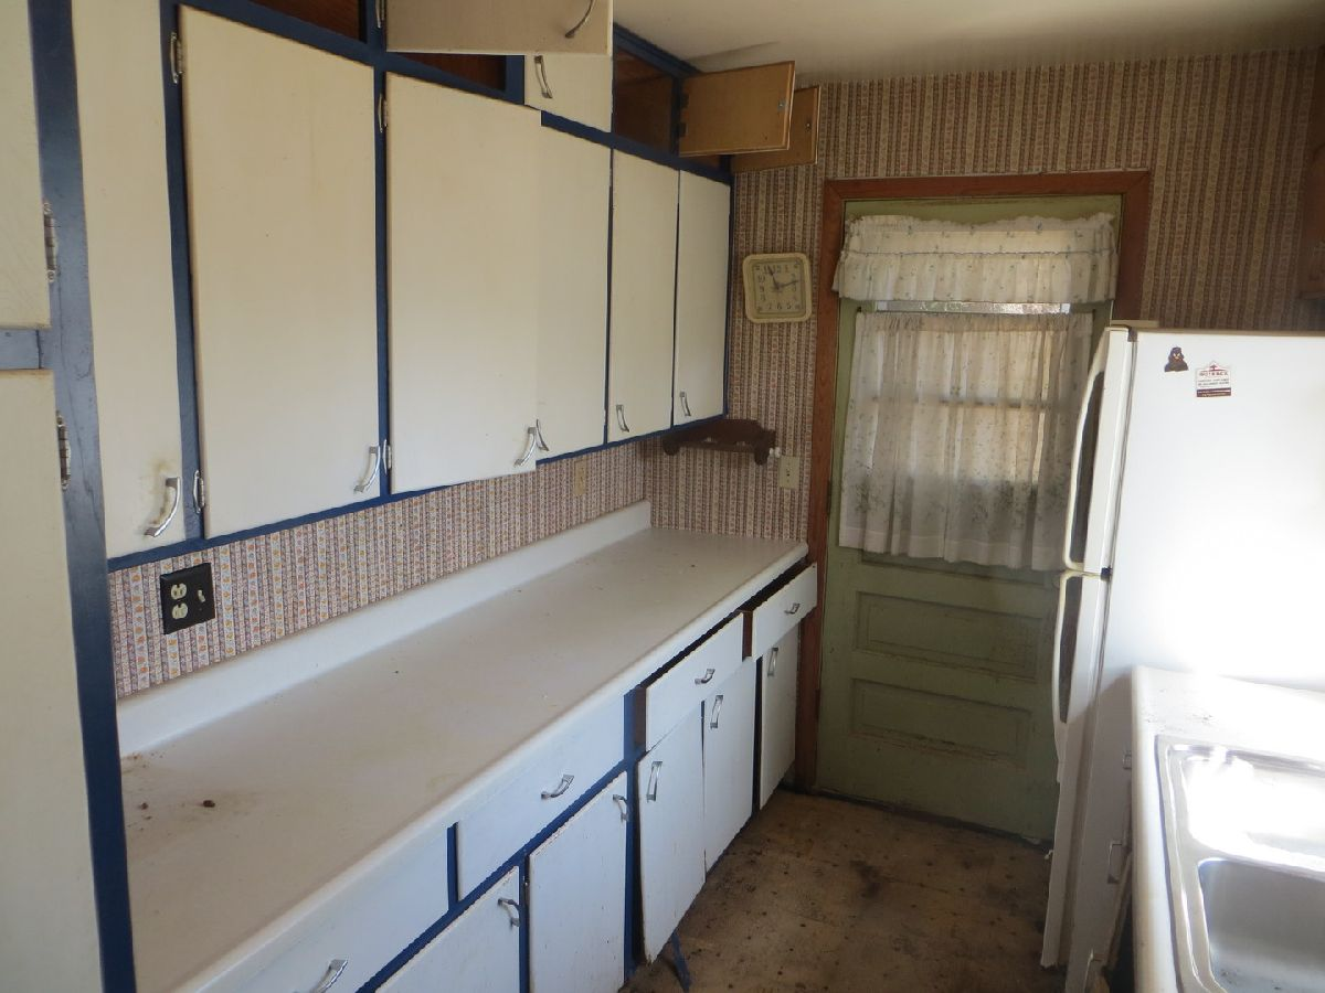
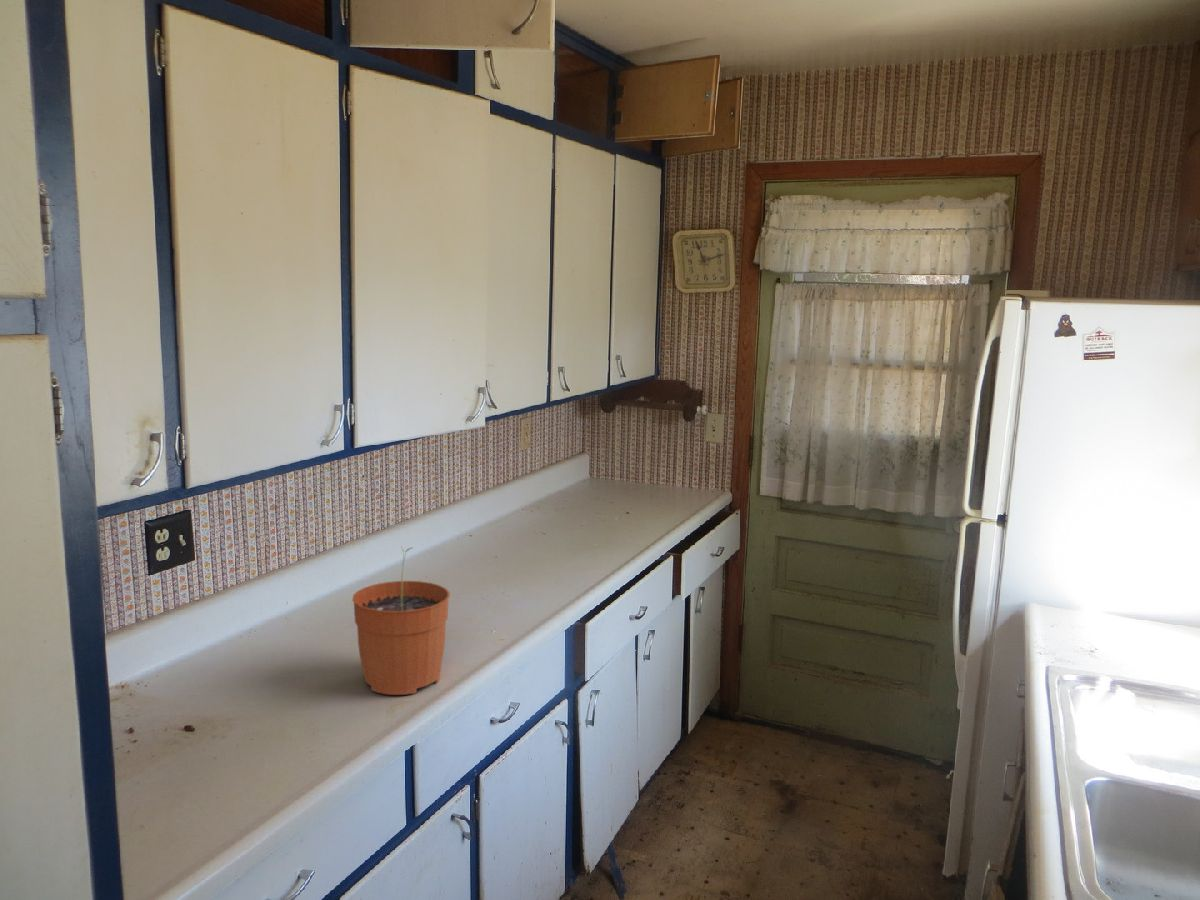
+ plant pot (401, 616)
